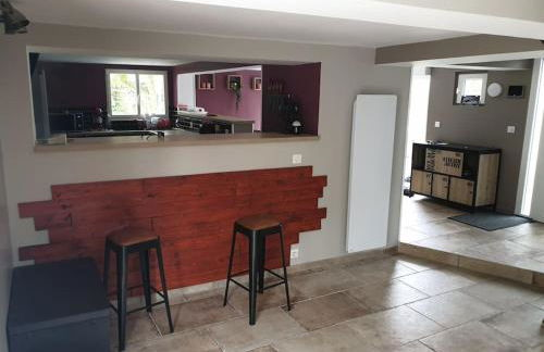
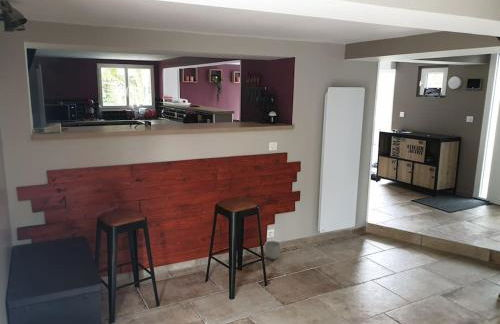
+ planter (272, 250)
